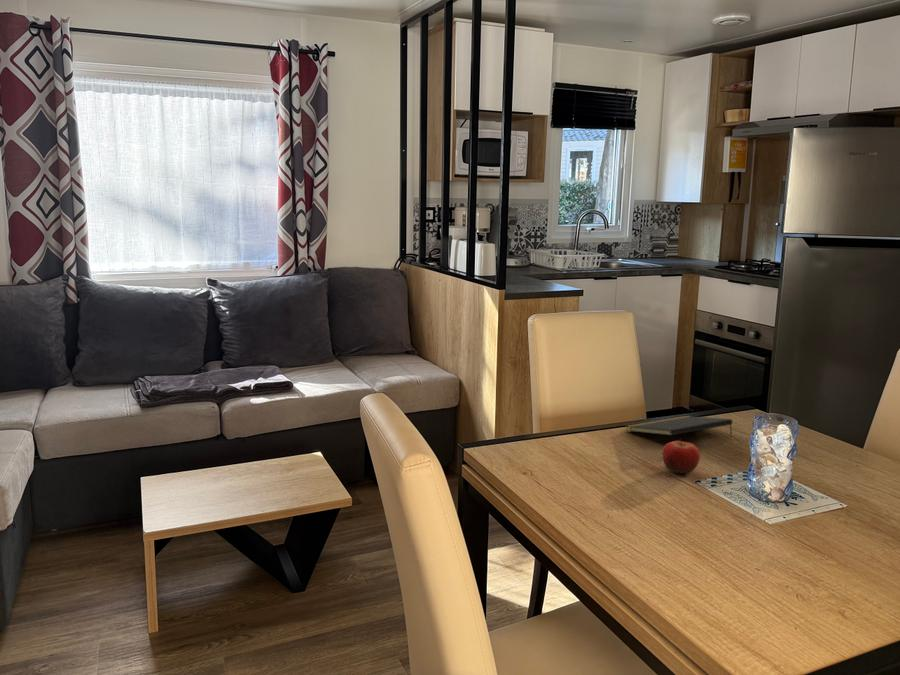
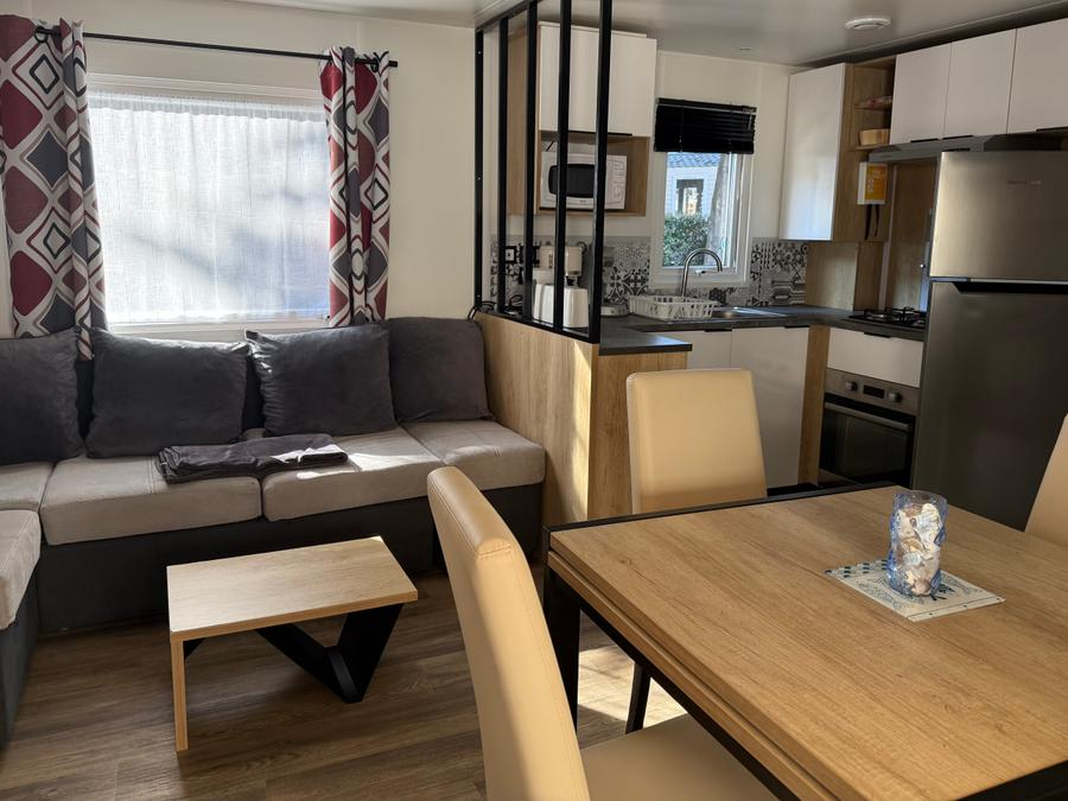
- notepad (678, 425)
- fruit (680, 454)
